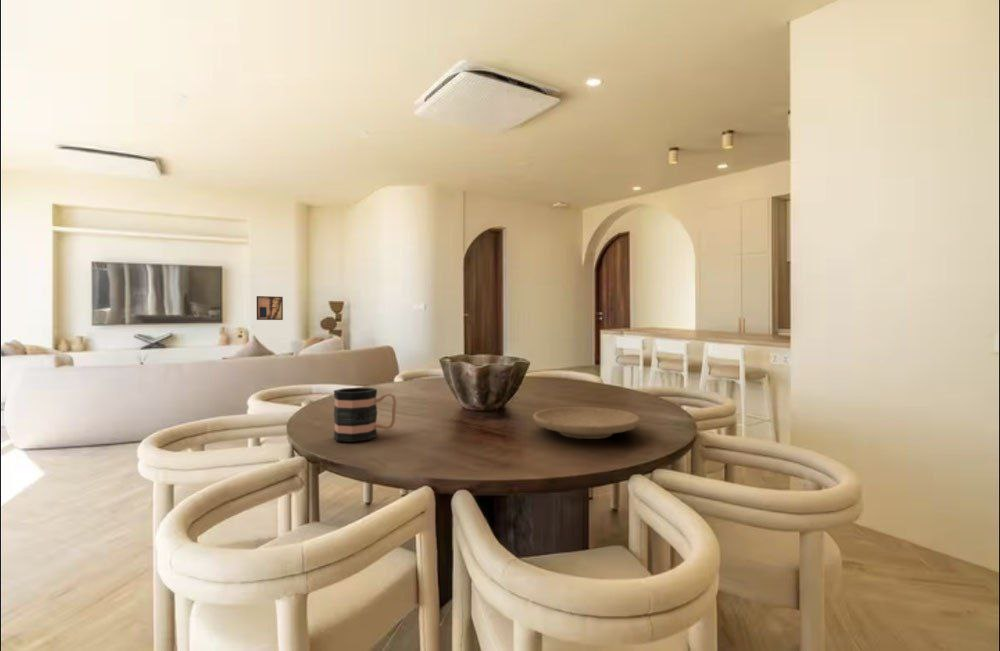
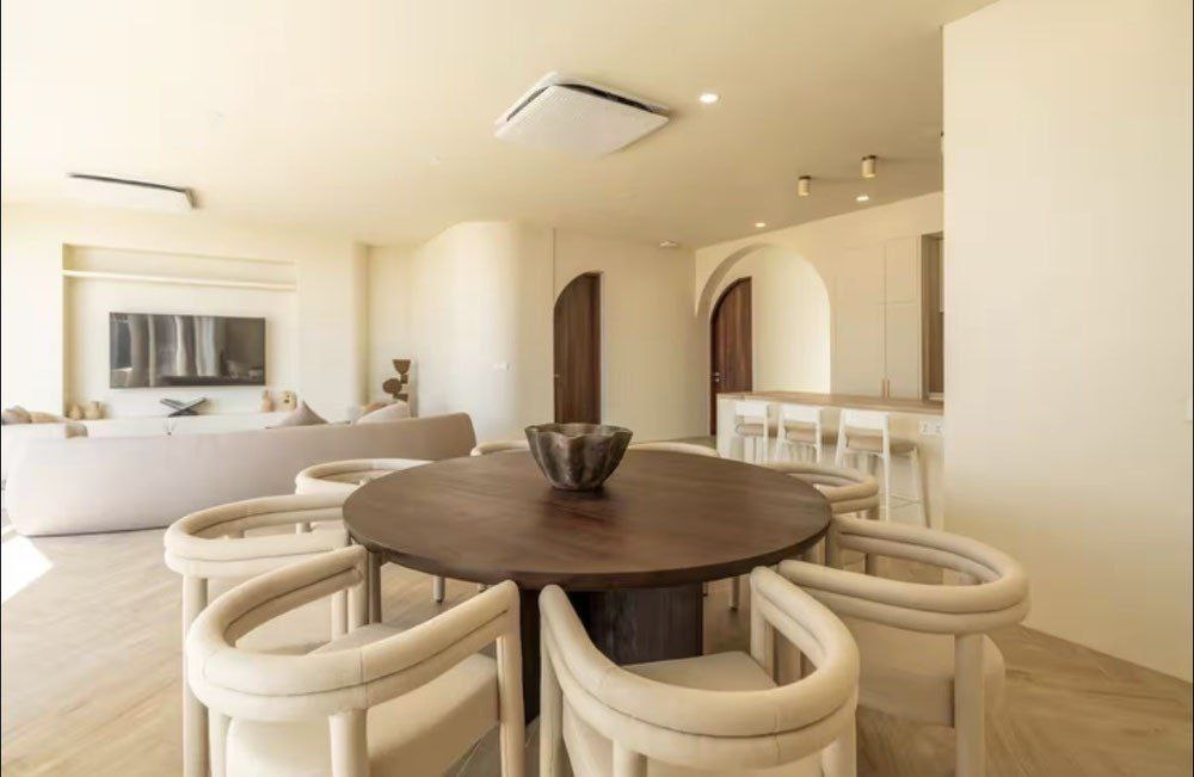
- wall art (269, 308)
- plate (585, 424)
- mug (365, 413)
